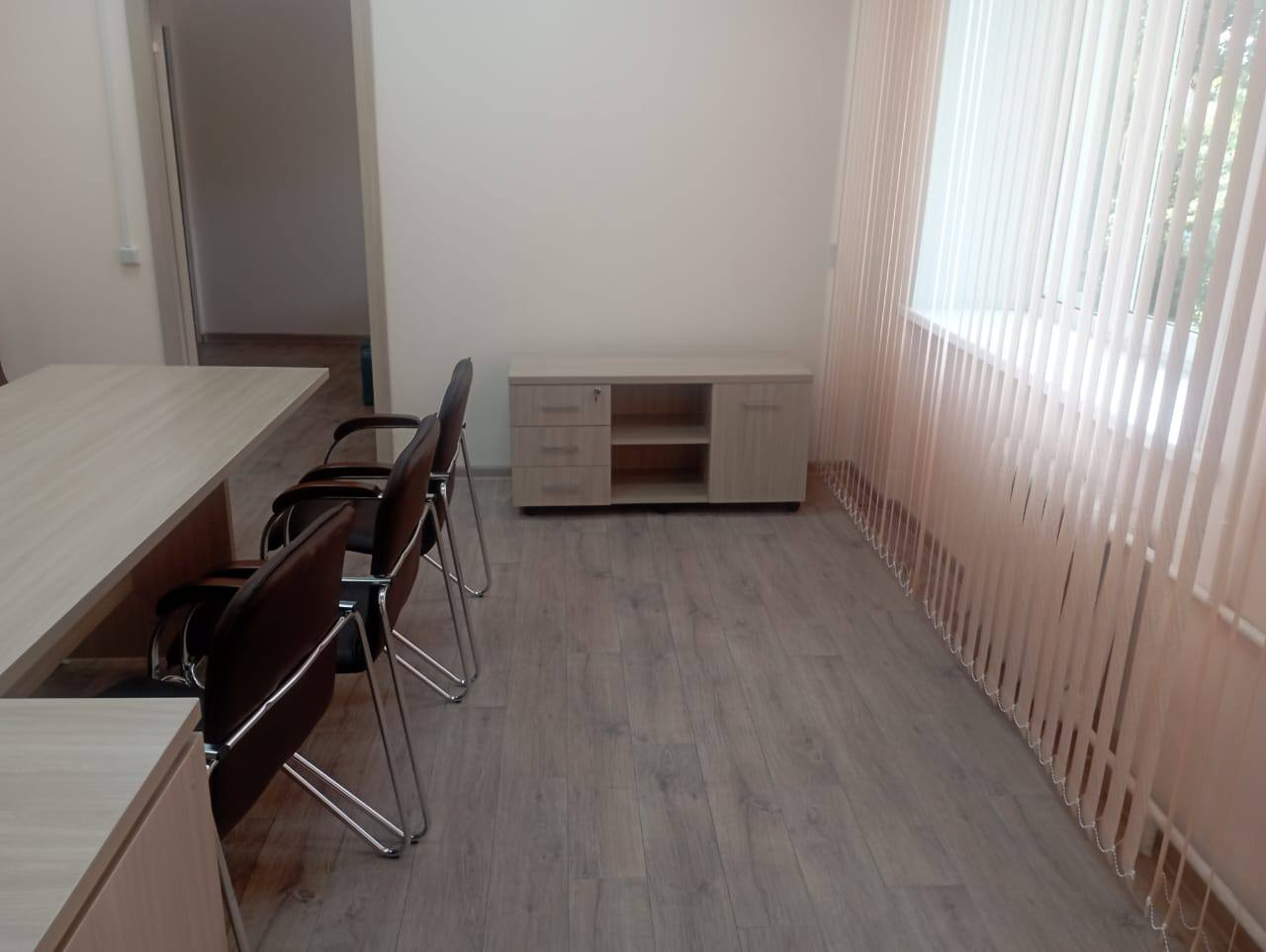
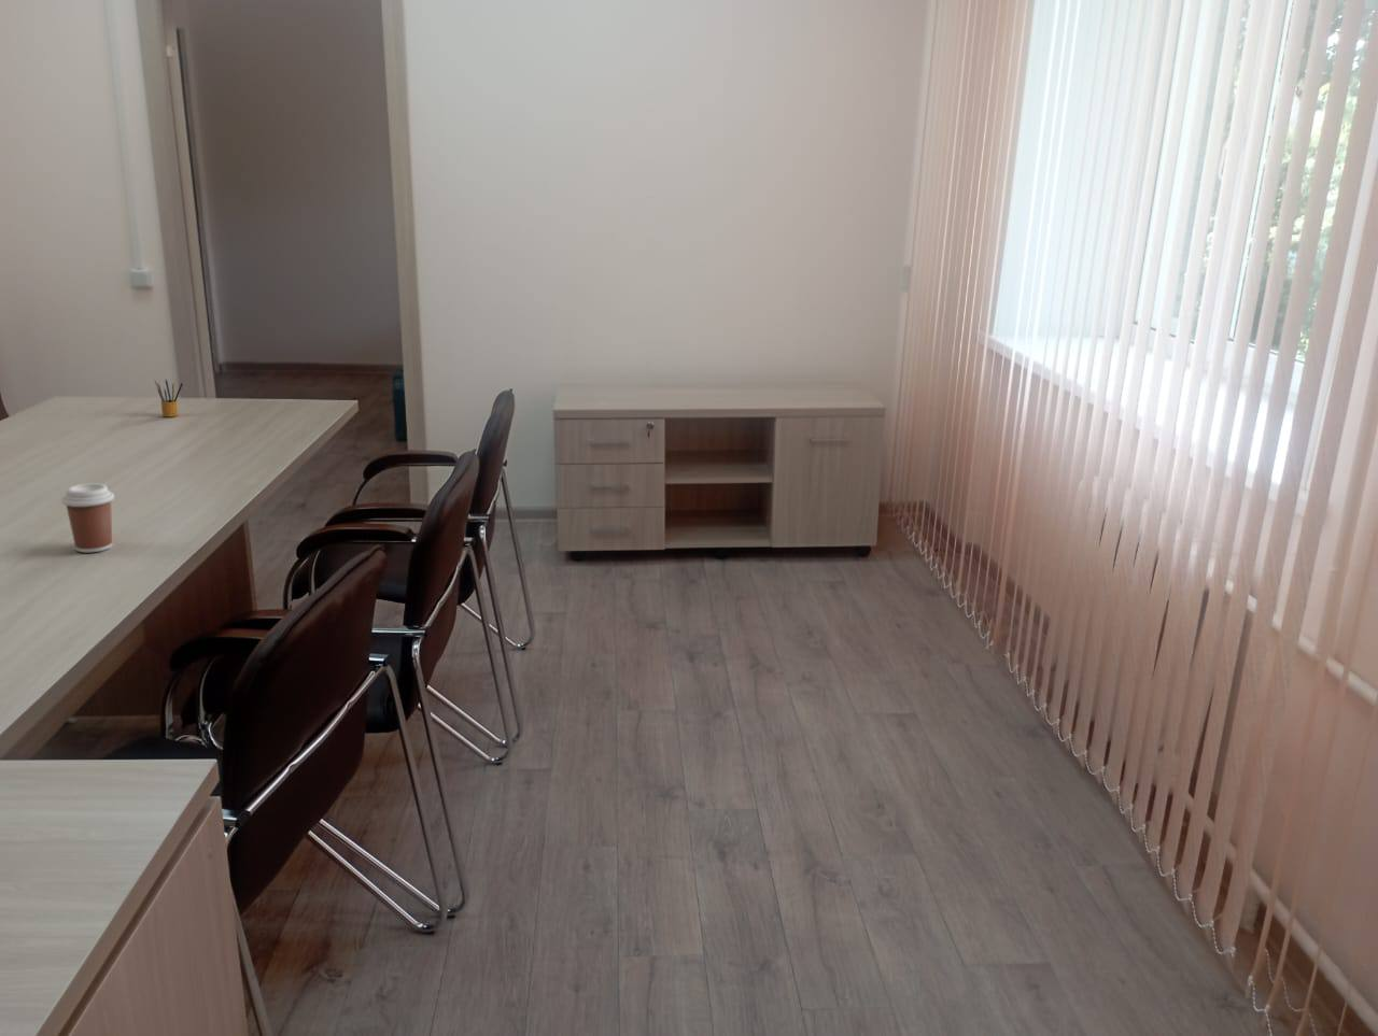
+ pencil box (169, 397)
+ coffee cup (89, 518)
